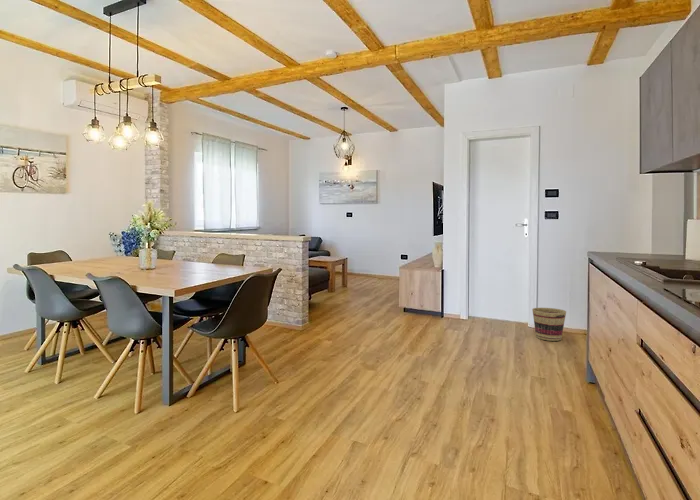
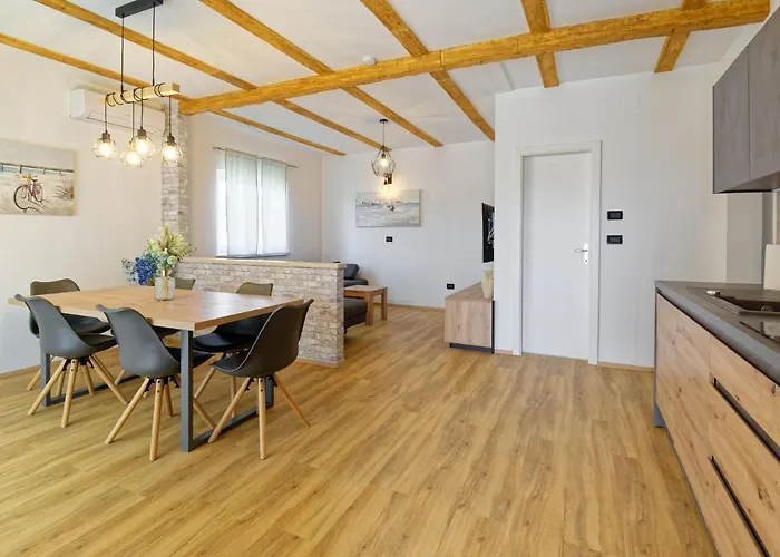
- basket (548, 324)
